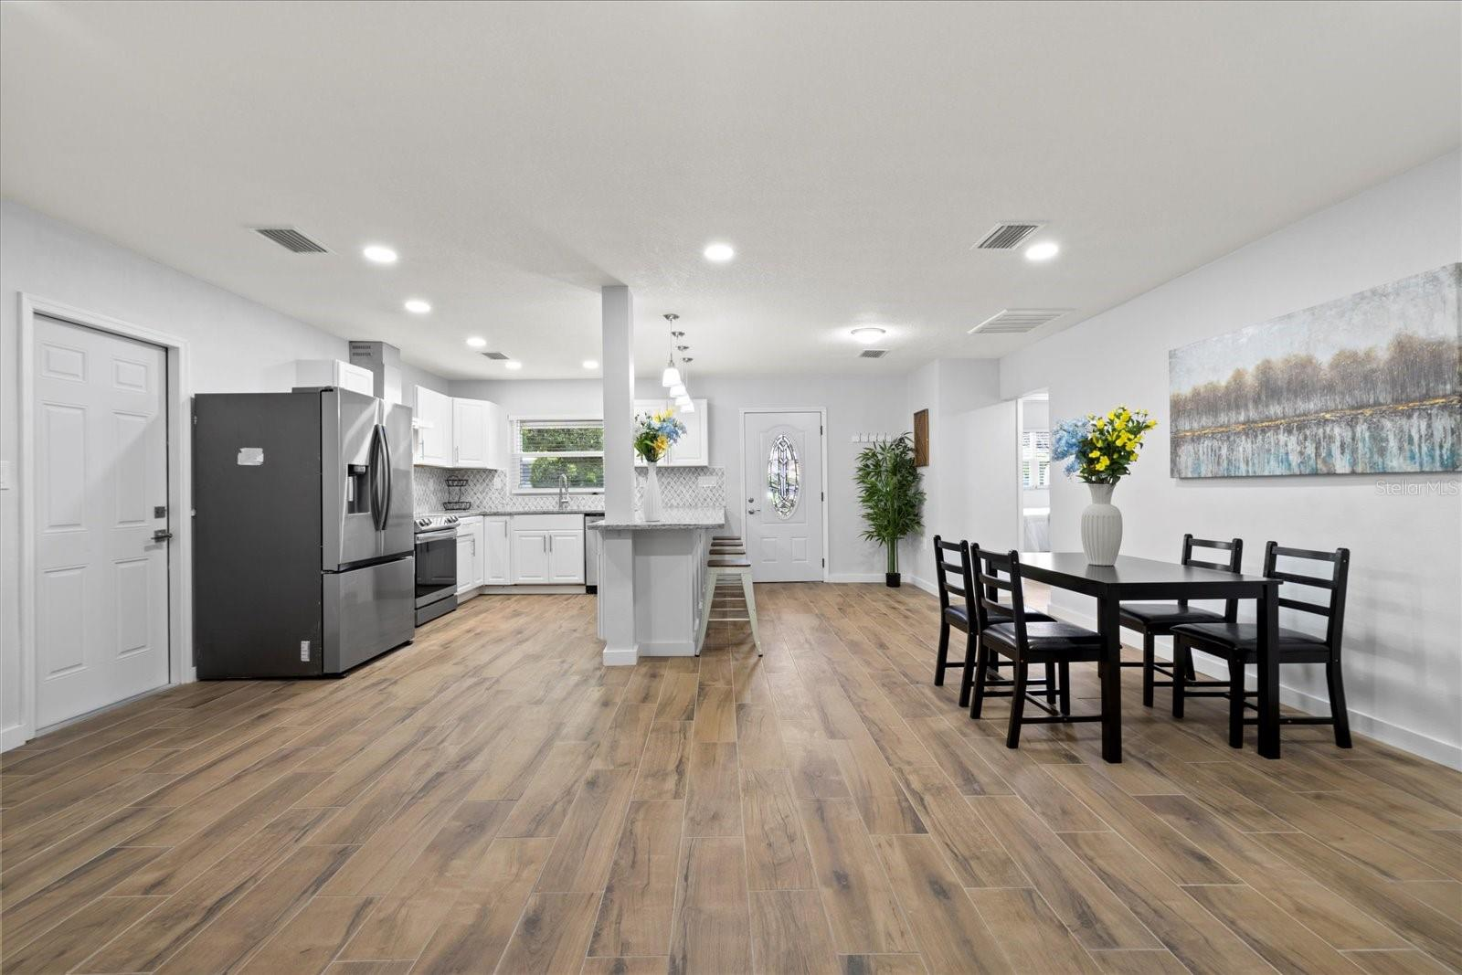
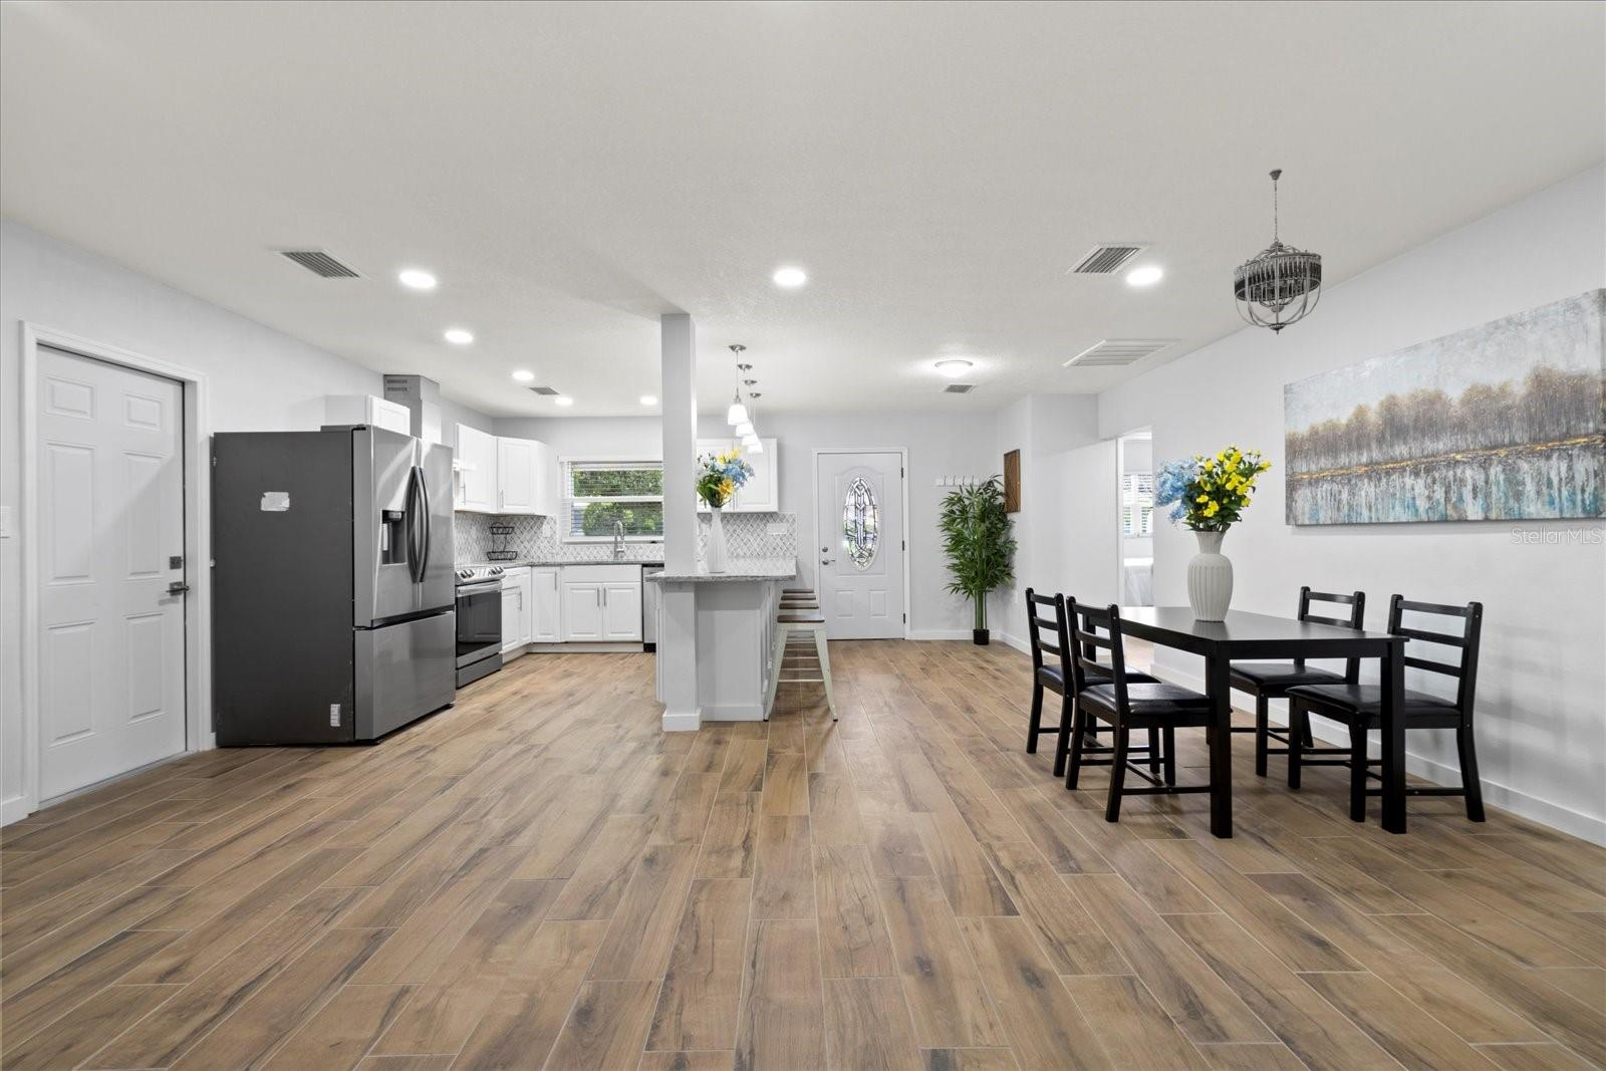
+ chandelier (1276, 253)
